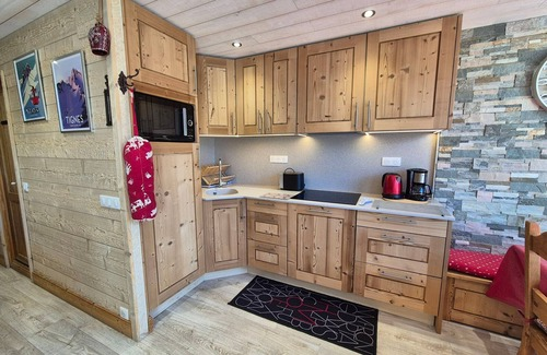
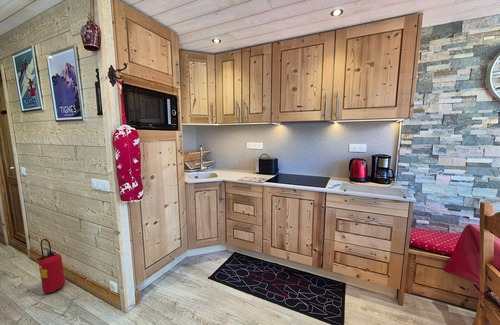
+ fire extinguisher (49, 264)
